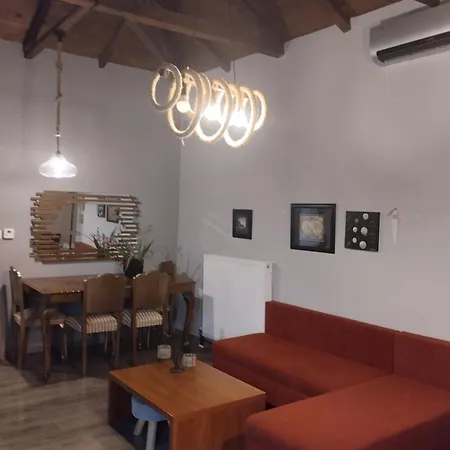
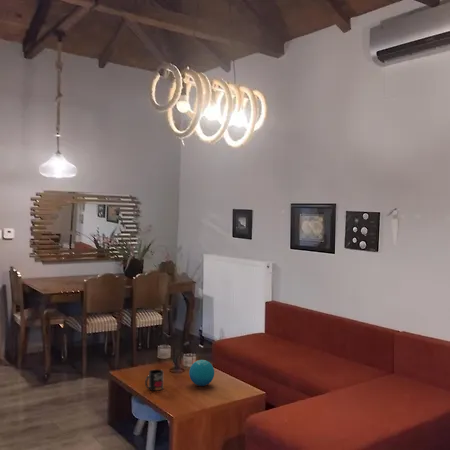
+ mug (153, 380)
+ decorative orb (201, 372)
